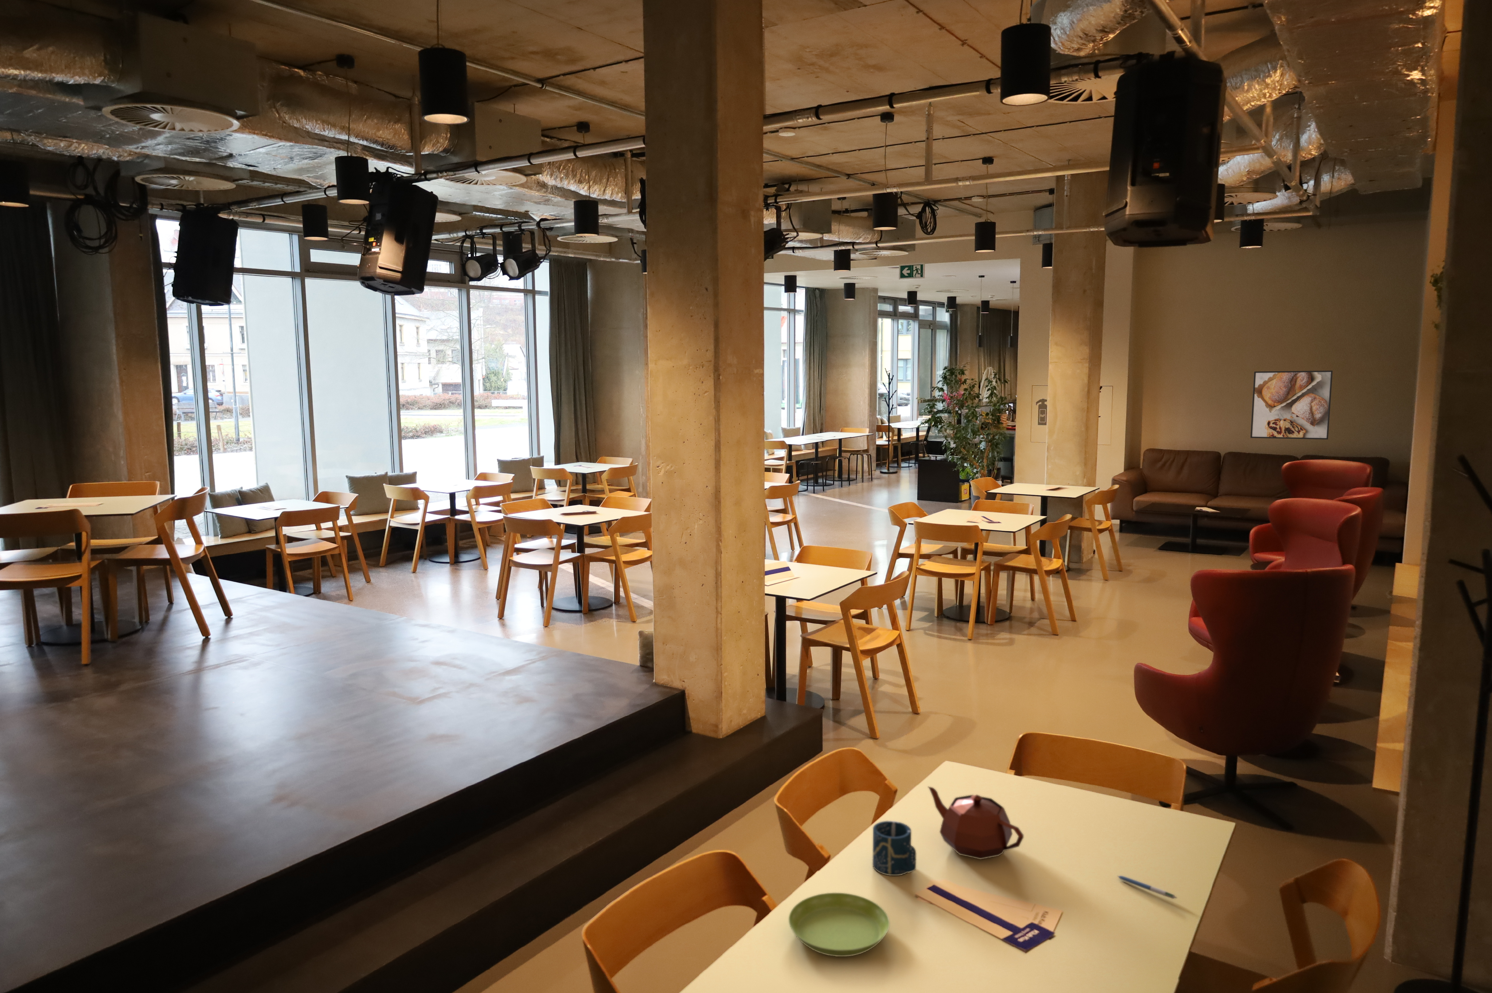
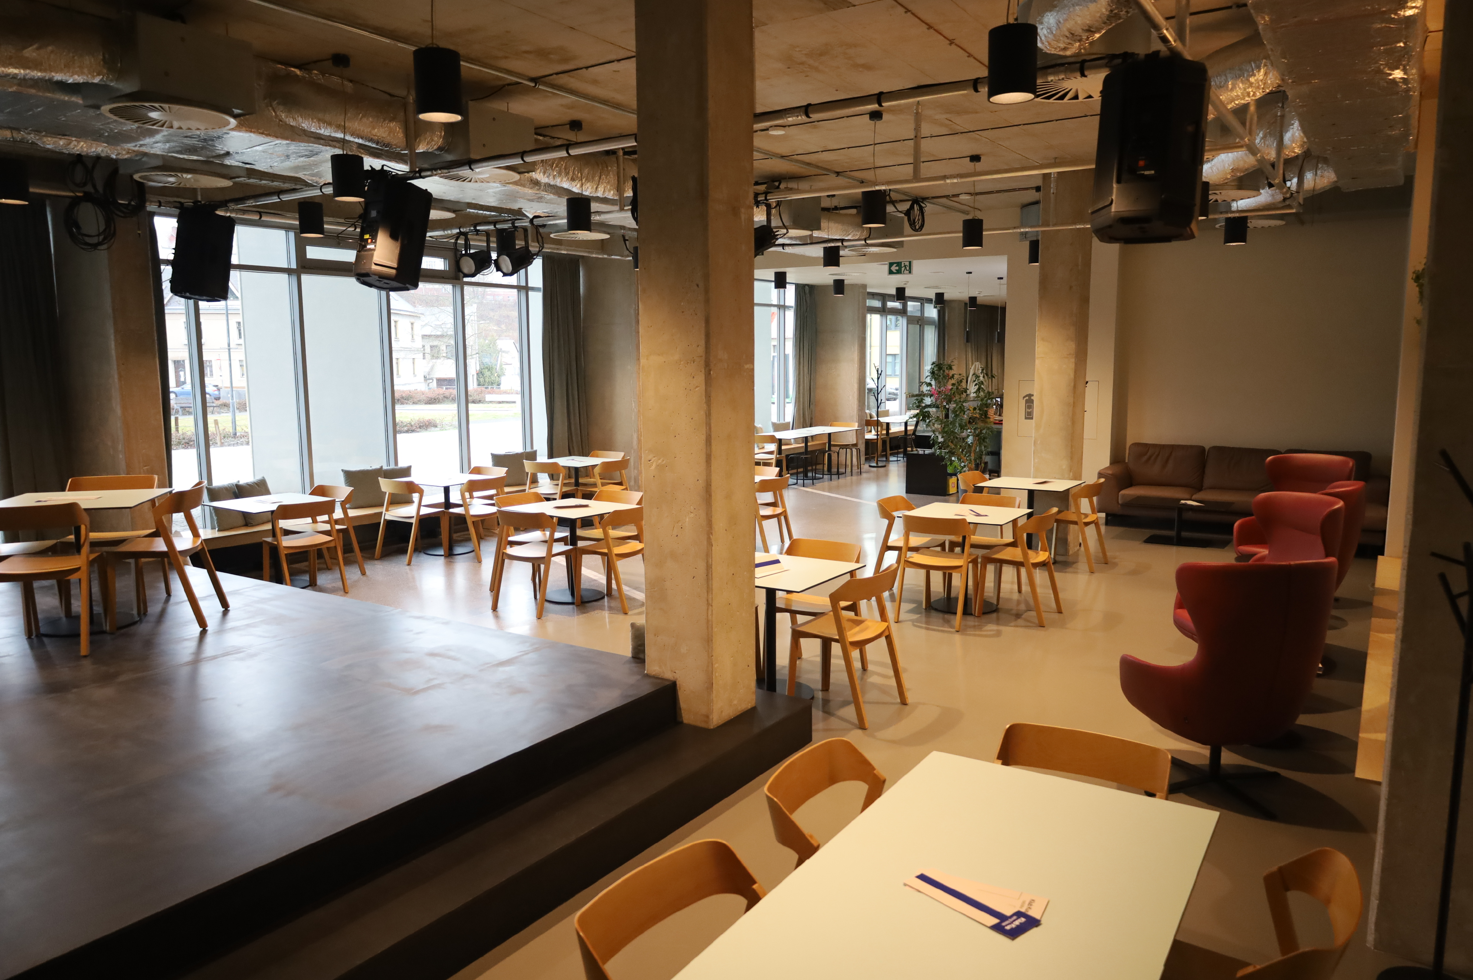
- saucer (838, 927)
- cup (896, 850)
- teapot (973, 820)
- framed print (1290, 405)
- pen (1146, 885)
